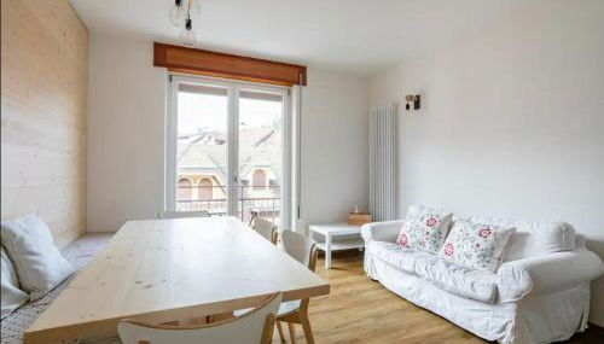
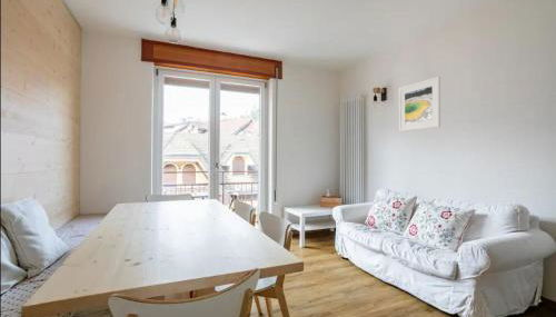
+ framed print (418, 106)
